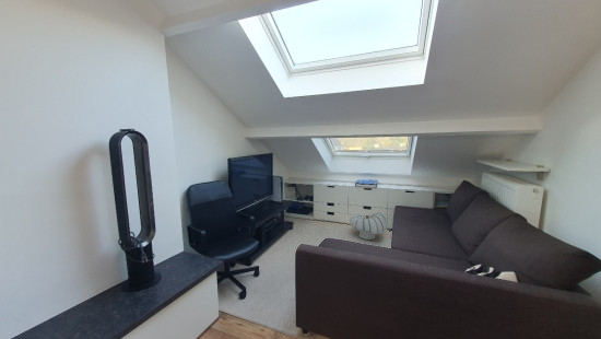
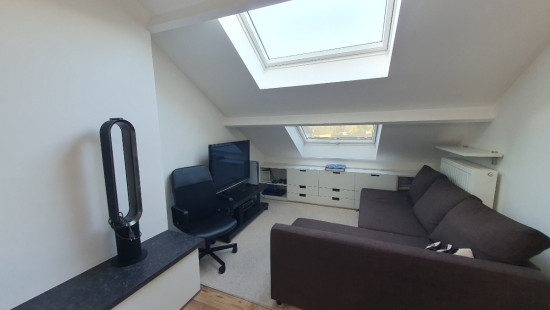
- ottoman (367, 224)
